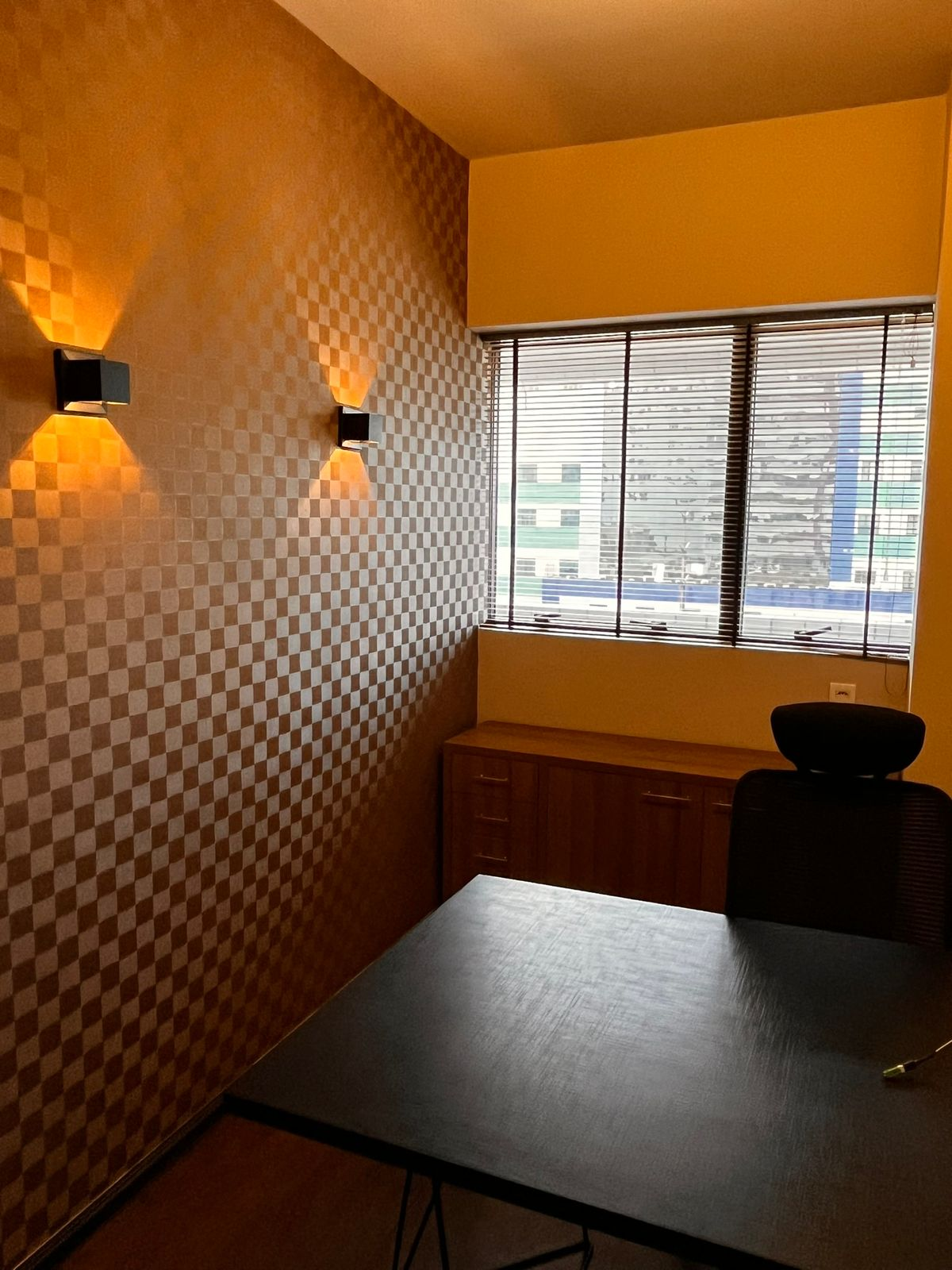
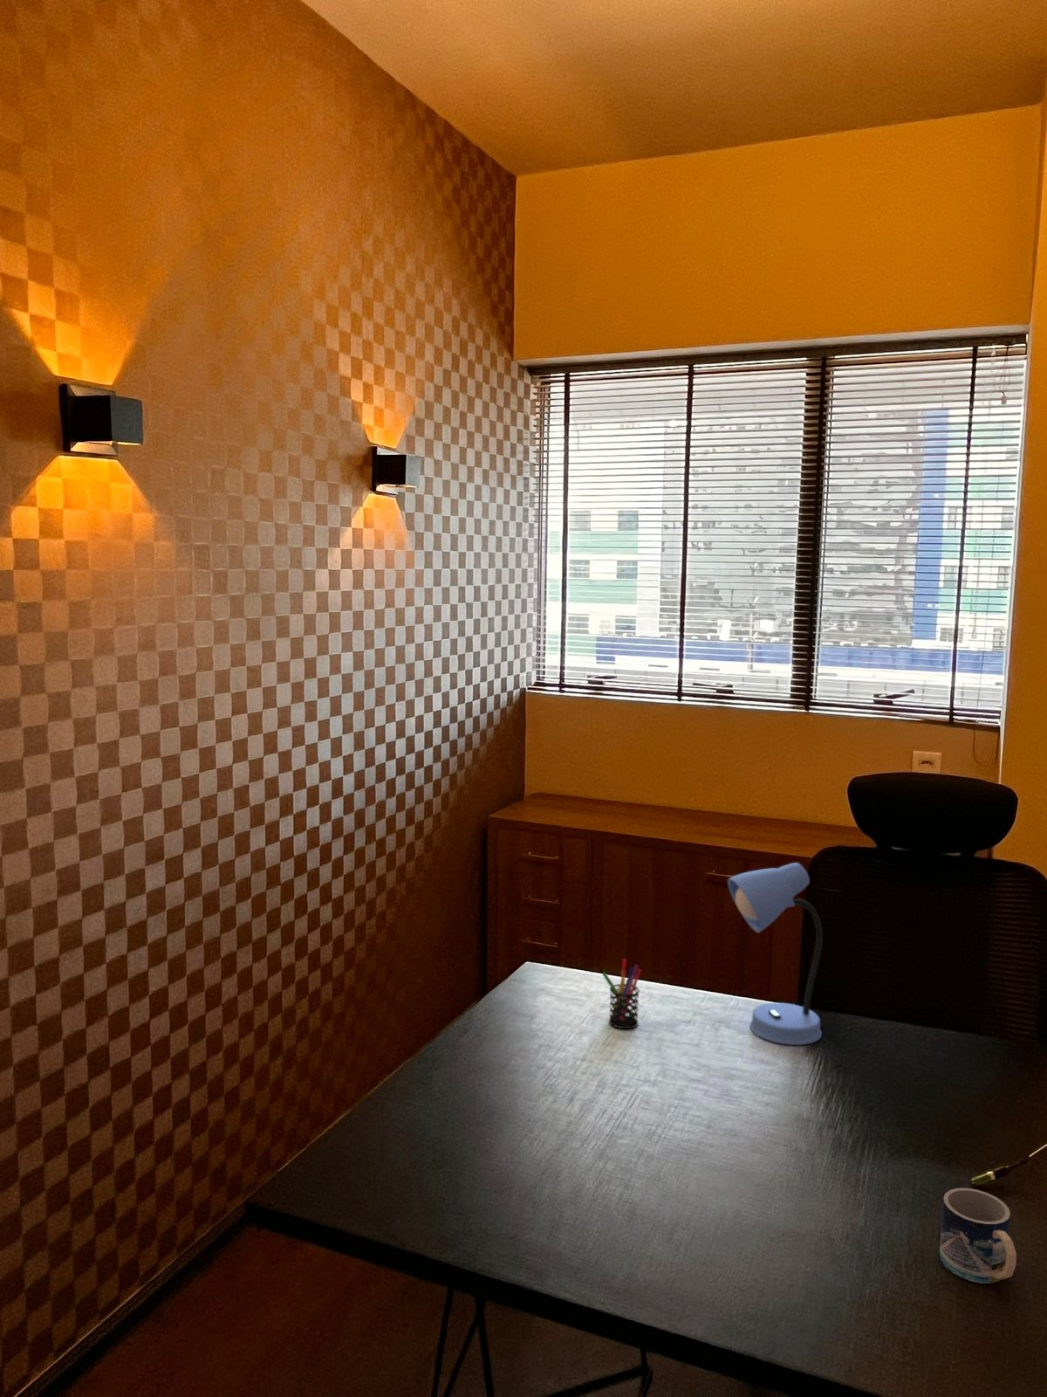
+ mug (982, 1242)
+ desk lamp (762, 930)
+ pen holder (620, 992)
